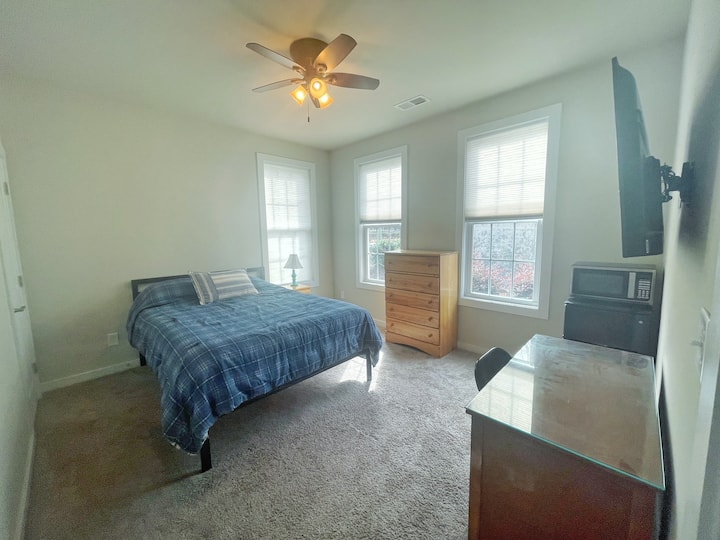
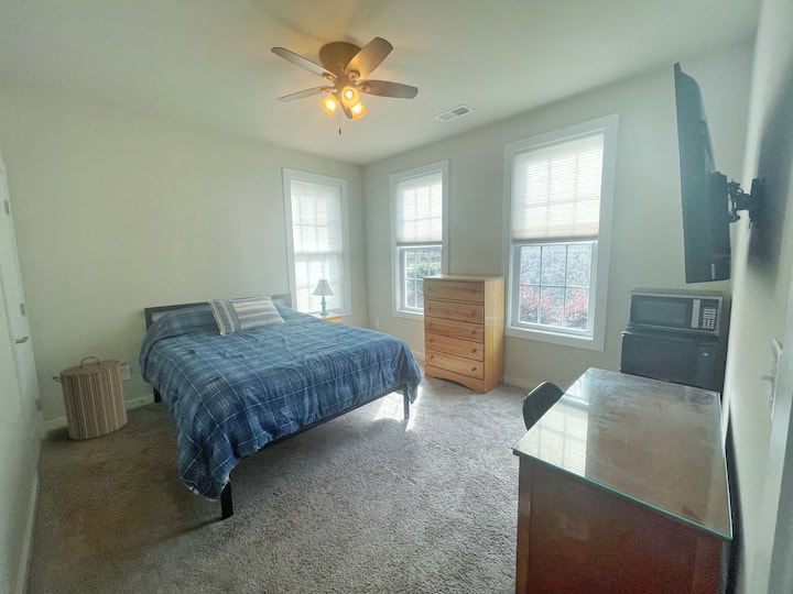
+ laundry hamper (95, 393)
